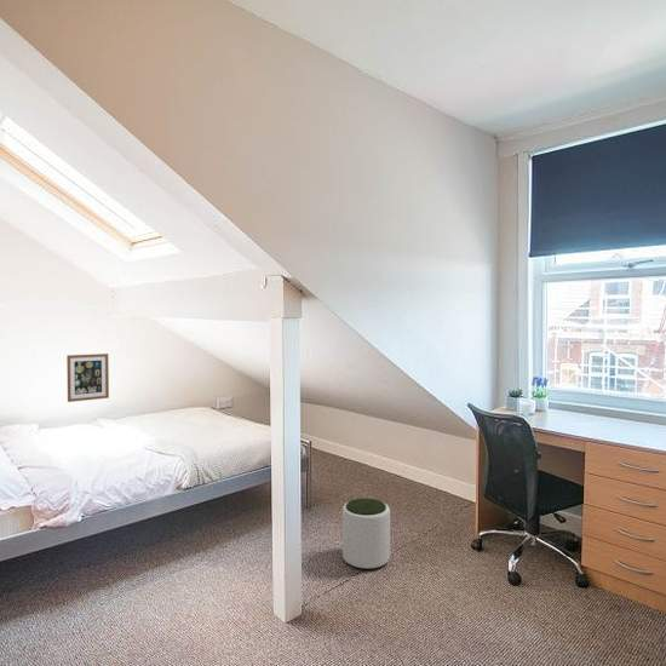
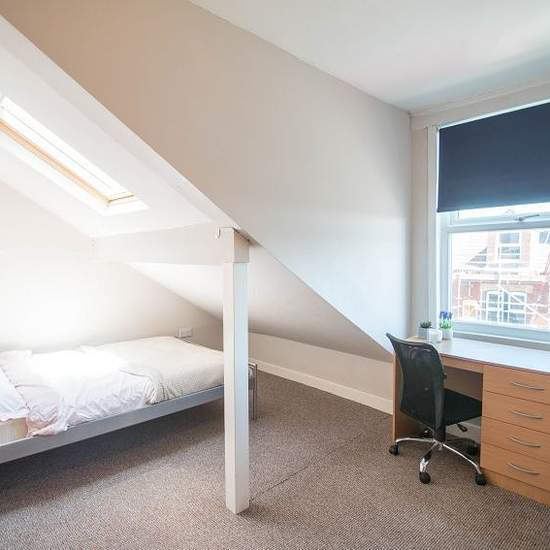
- plant pot (366, 532)
- wall art (88, 377)
